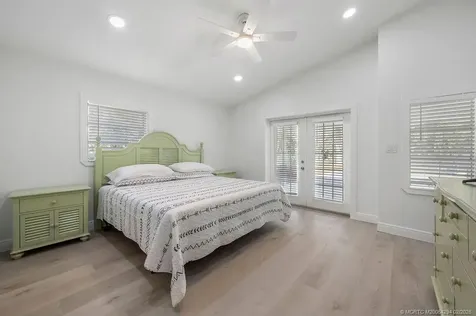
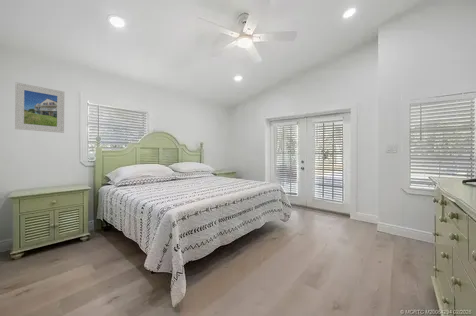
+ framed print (41, 109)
